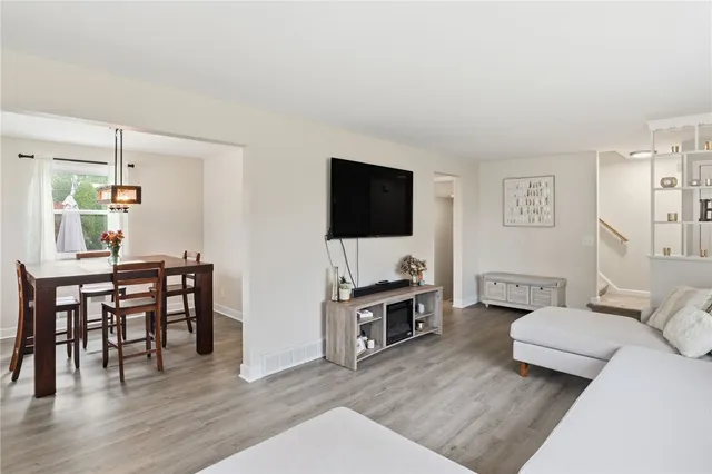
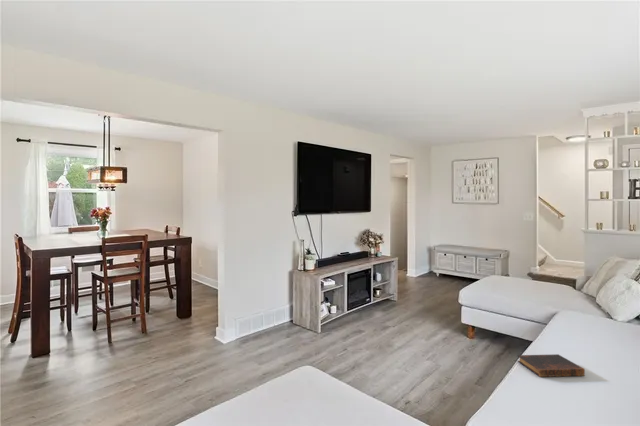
+ book (549, 365)
